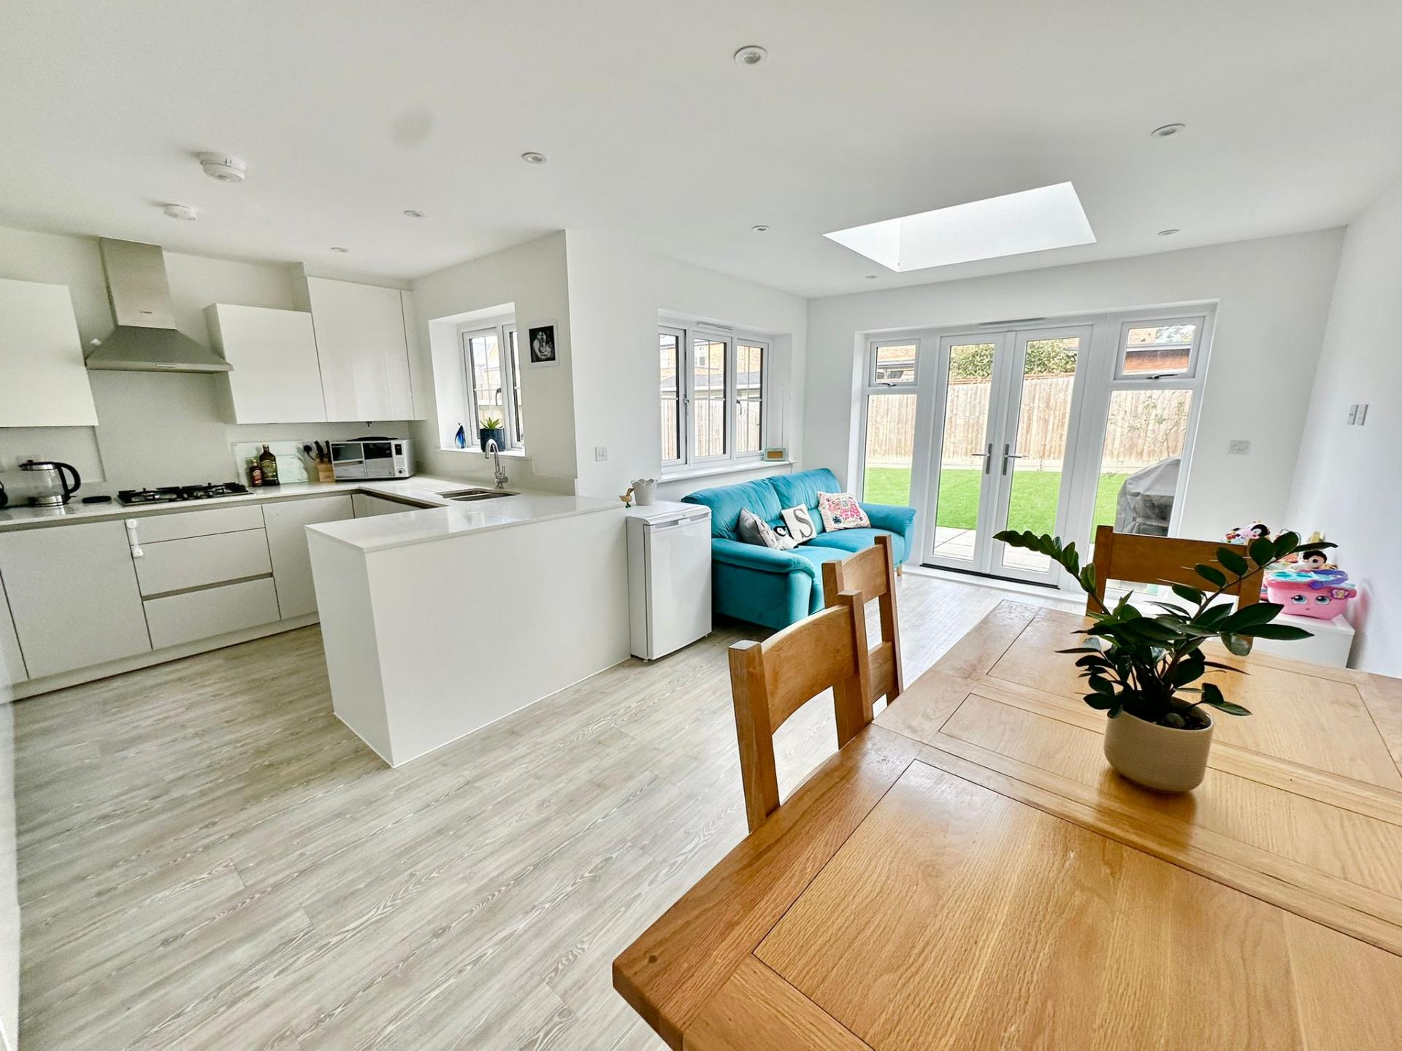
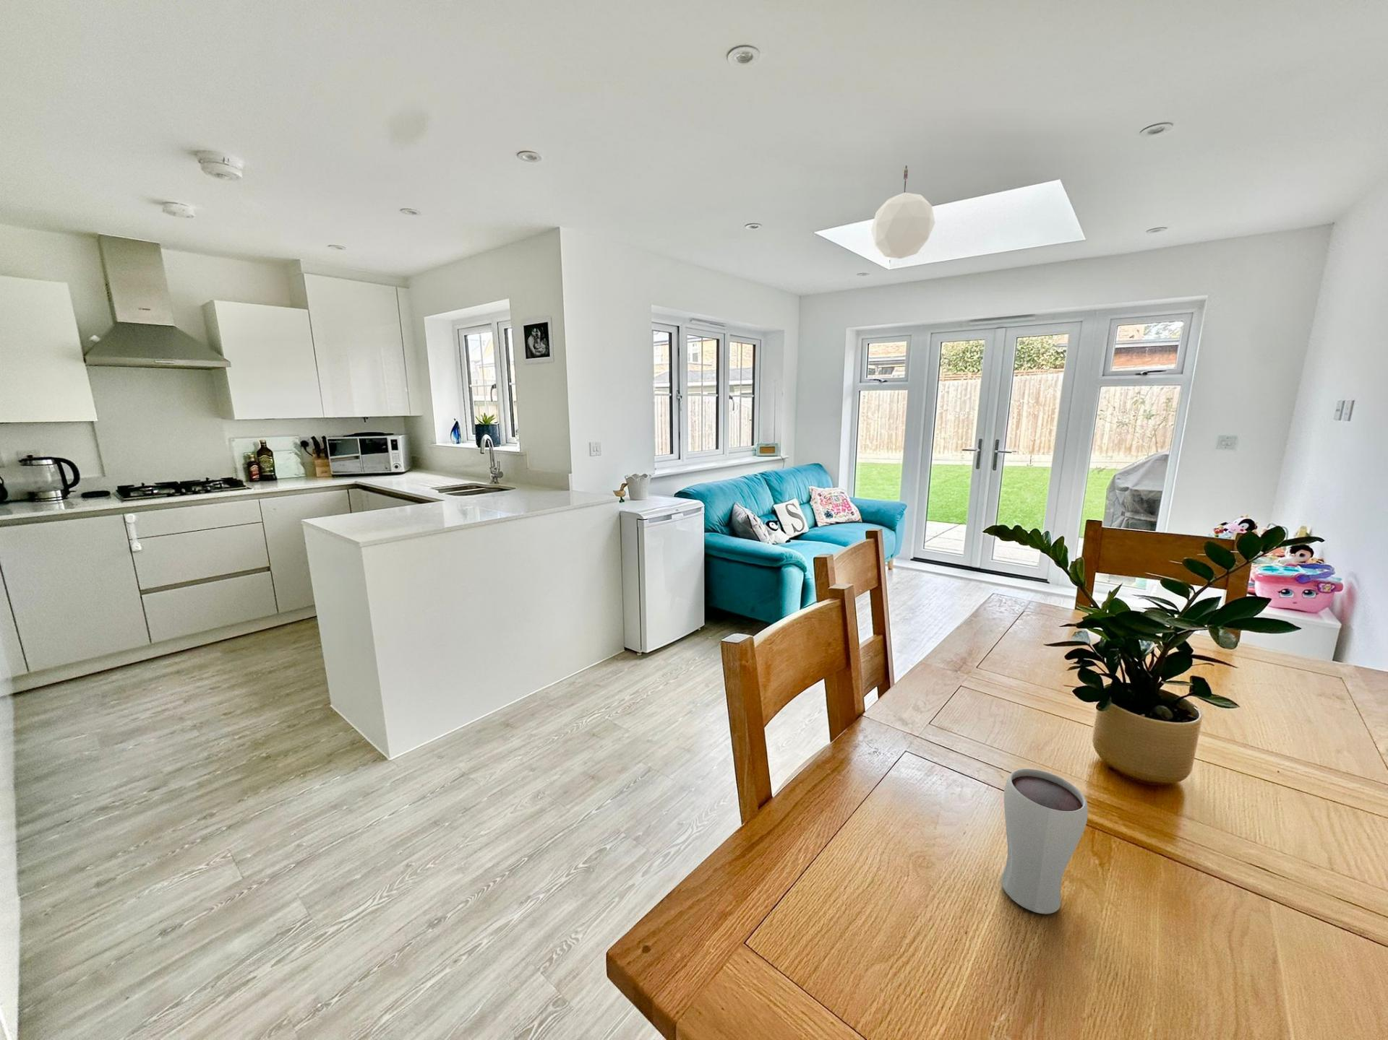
+ pendant light (903, 212)
+ drinking glass (1039, 841)
